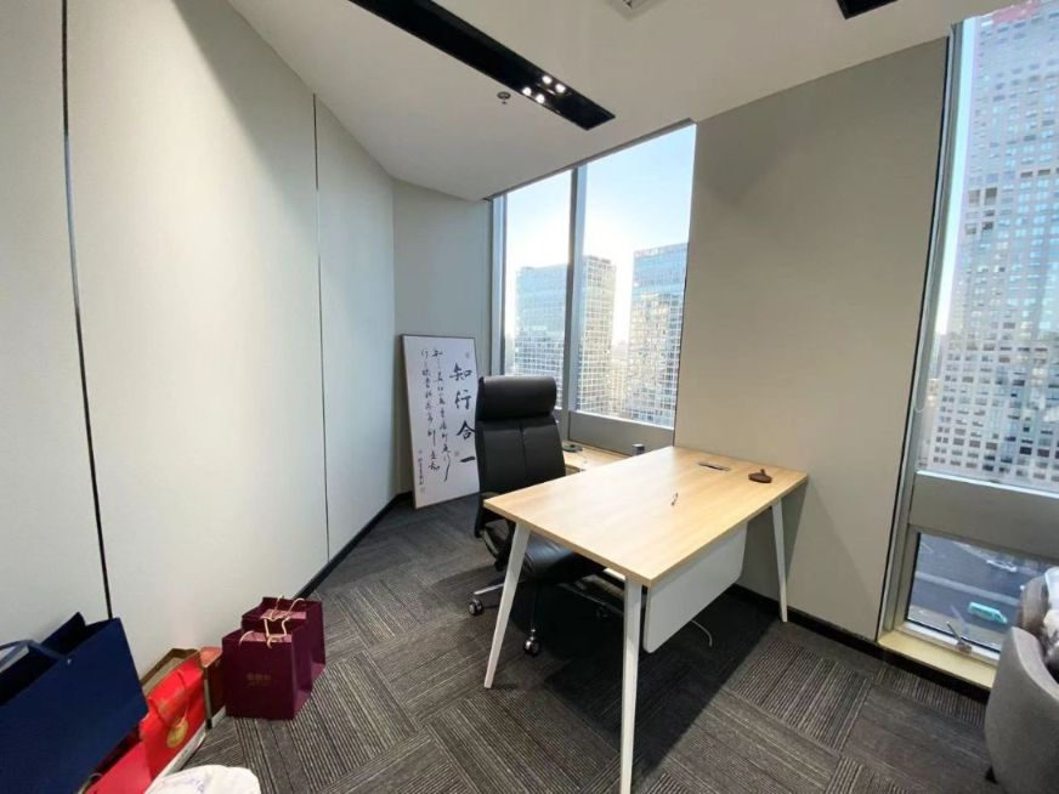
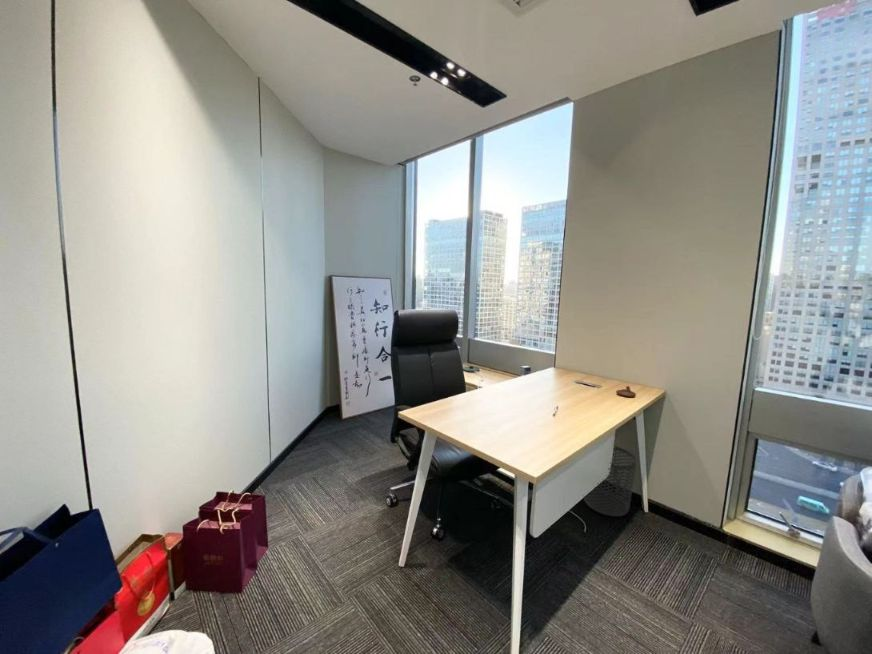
+ waste bin (608, 478)
